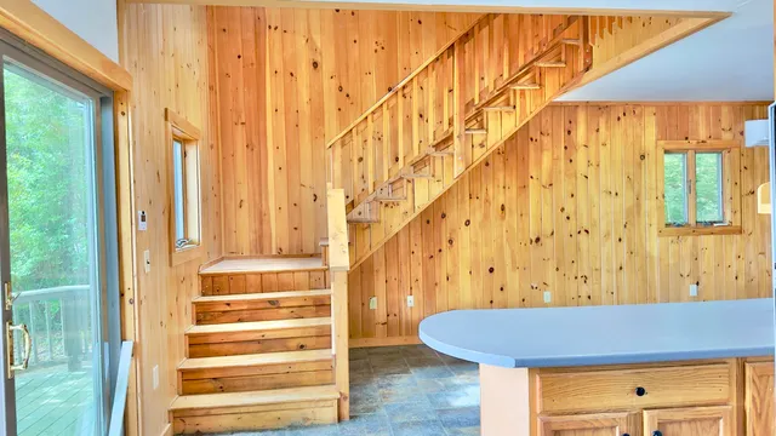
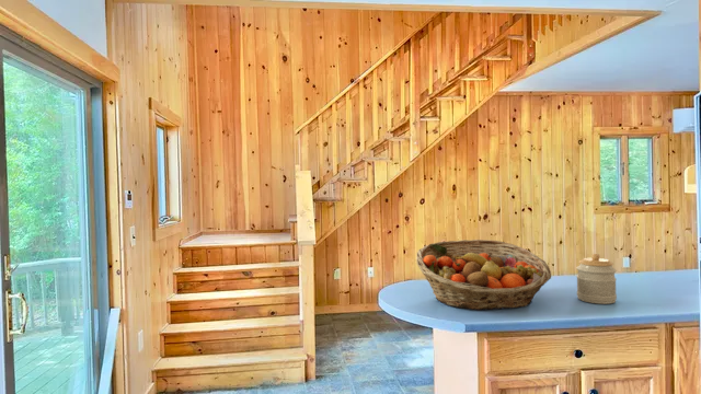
+ fruit basket (480, 271)
+ jar (596, 276)
